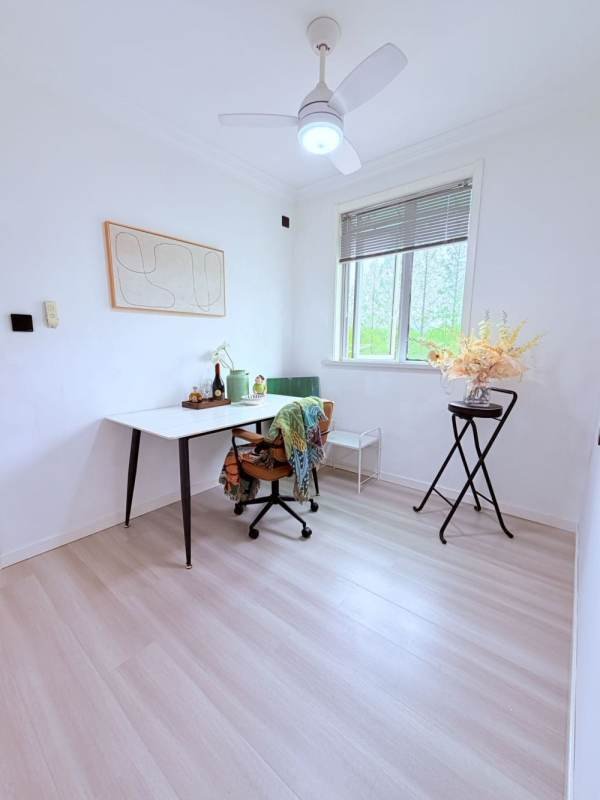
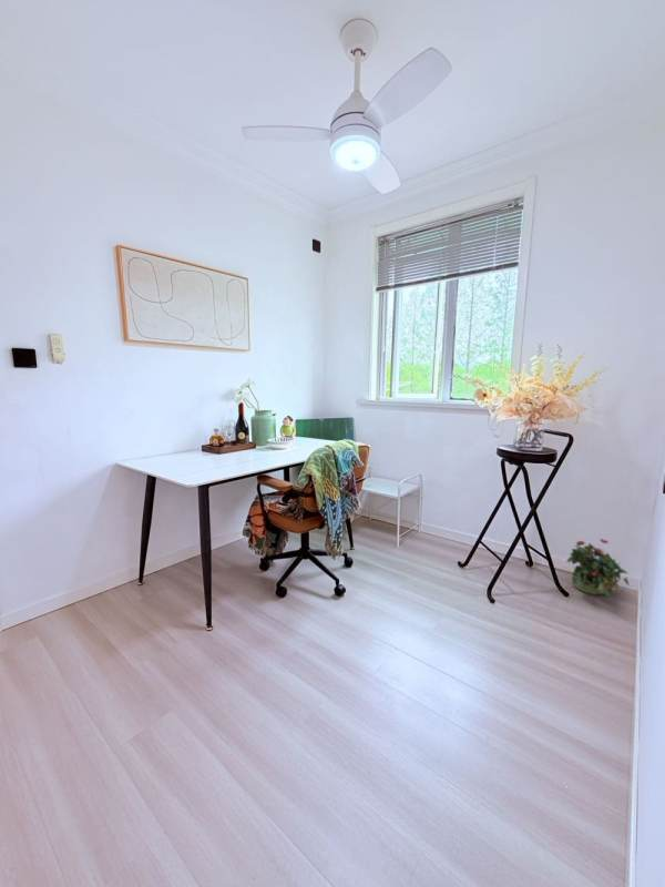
+ potted plant (597, 567)
